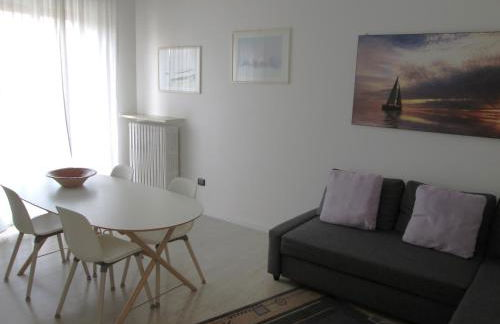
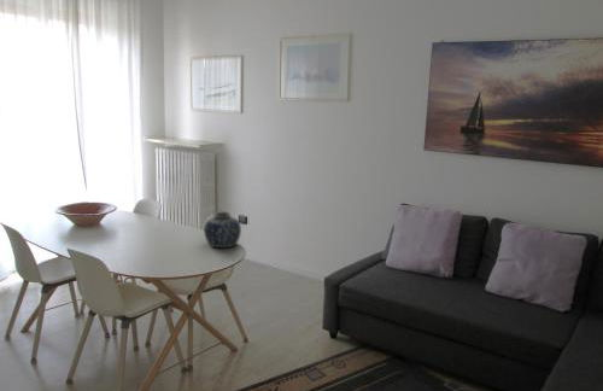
+ vase (222, 228)
